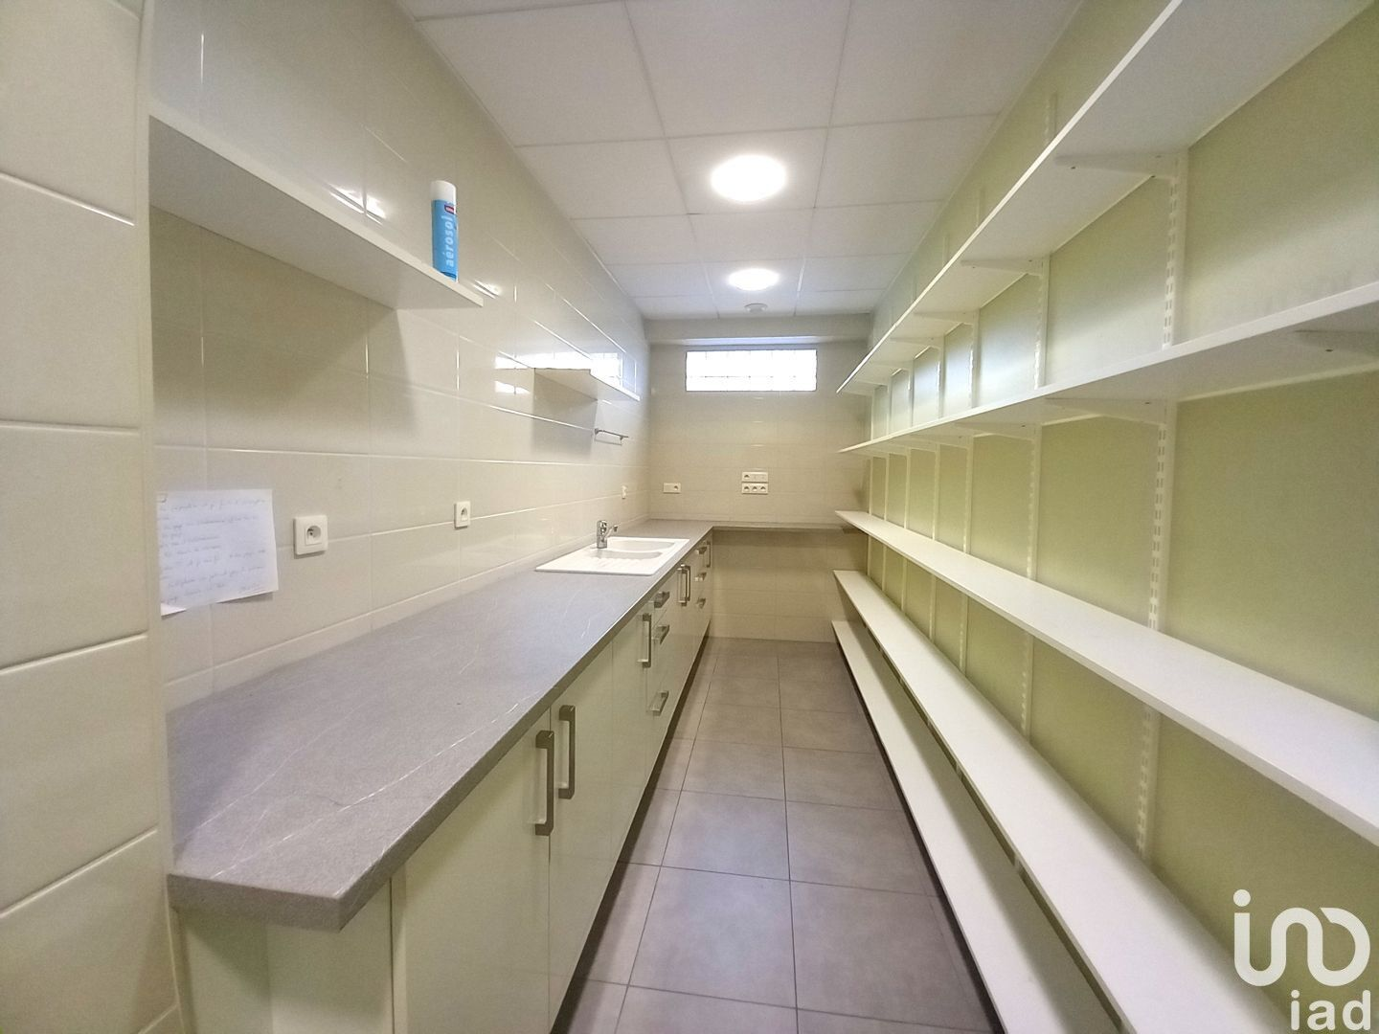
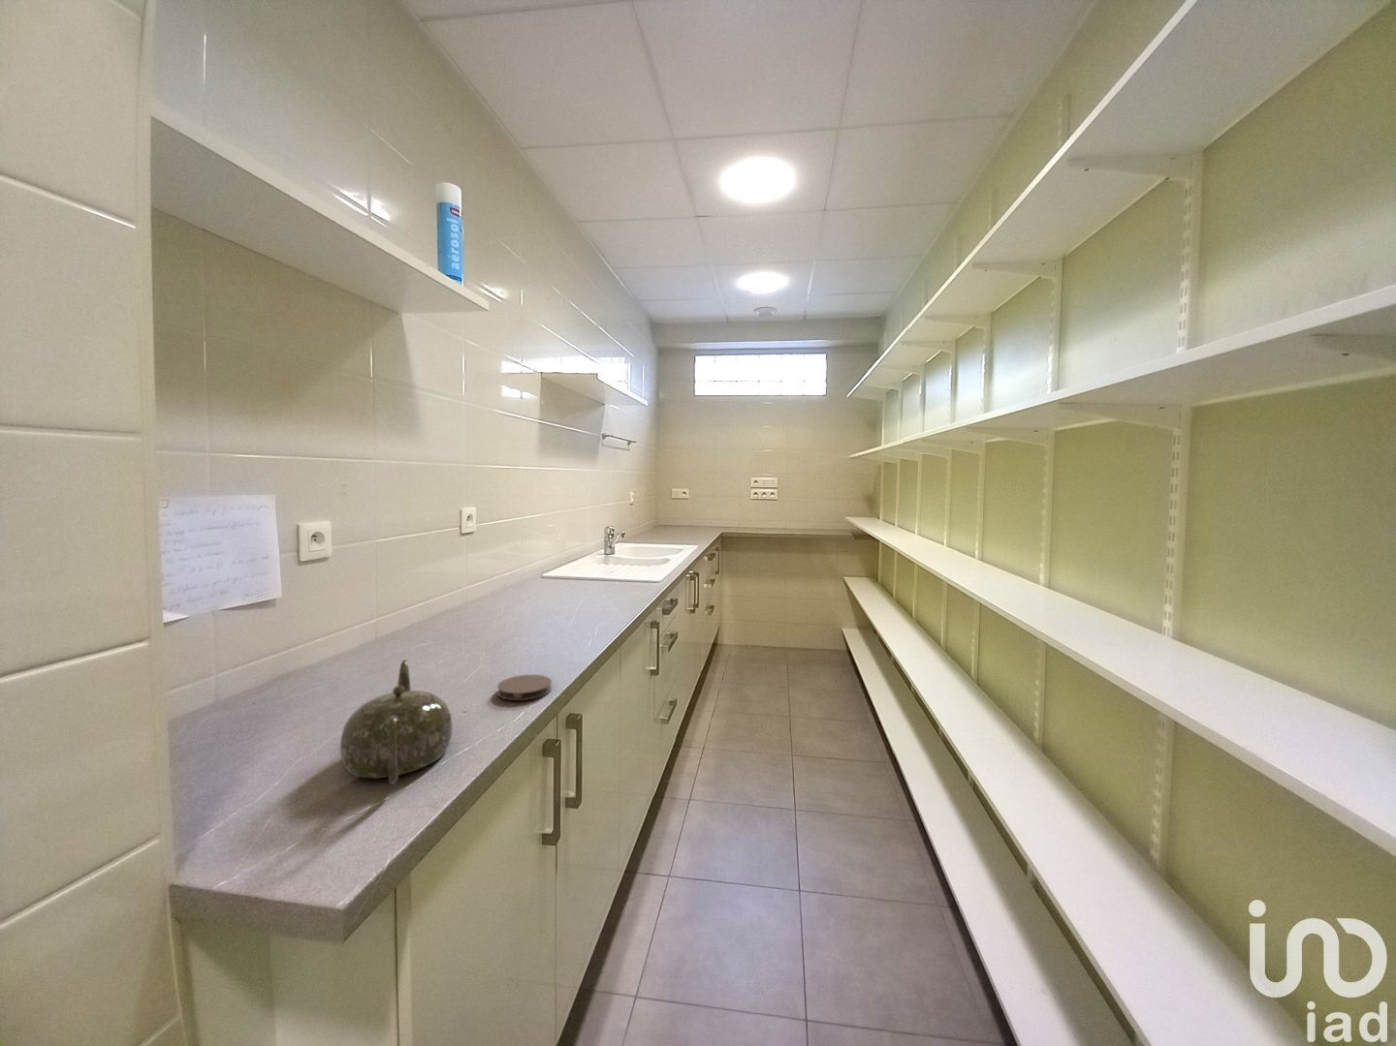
+ coaster (524, 687)
+ teapot (399, 716)
